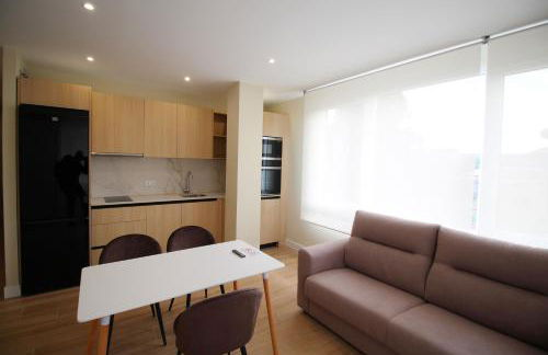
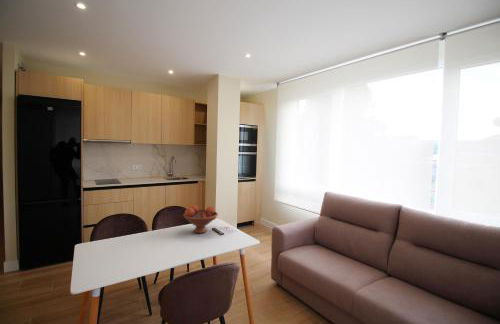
+ fruit bowl (200, 219)
